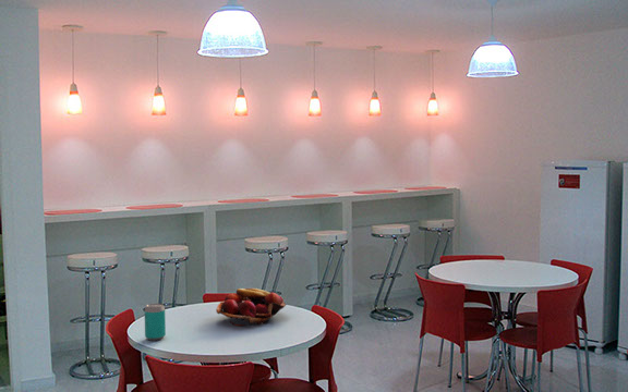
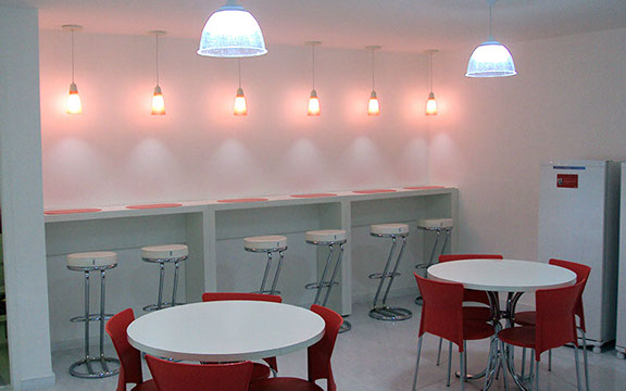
- fruit basket (250, 304)
- beverage can (155, 321)
